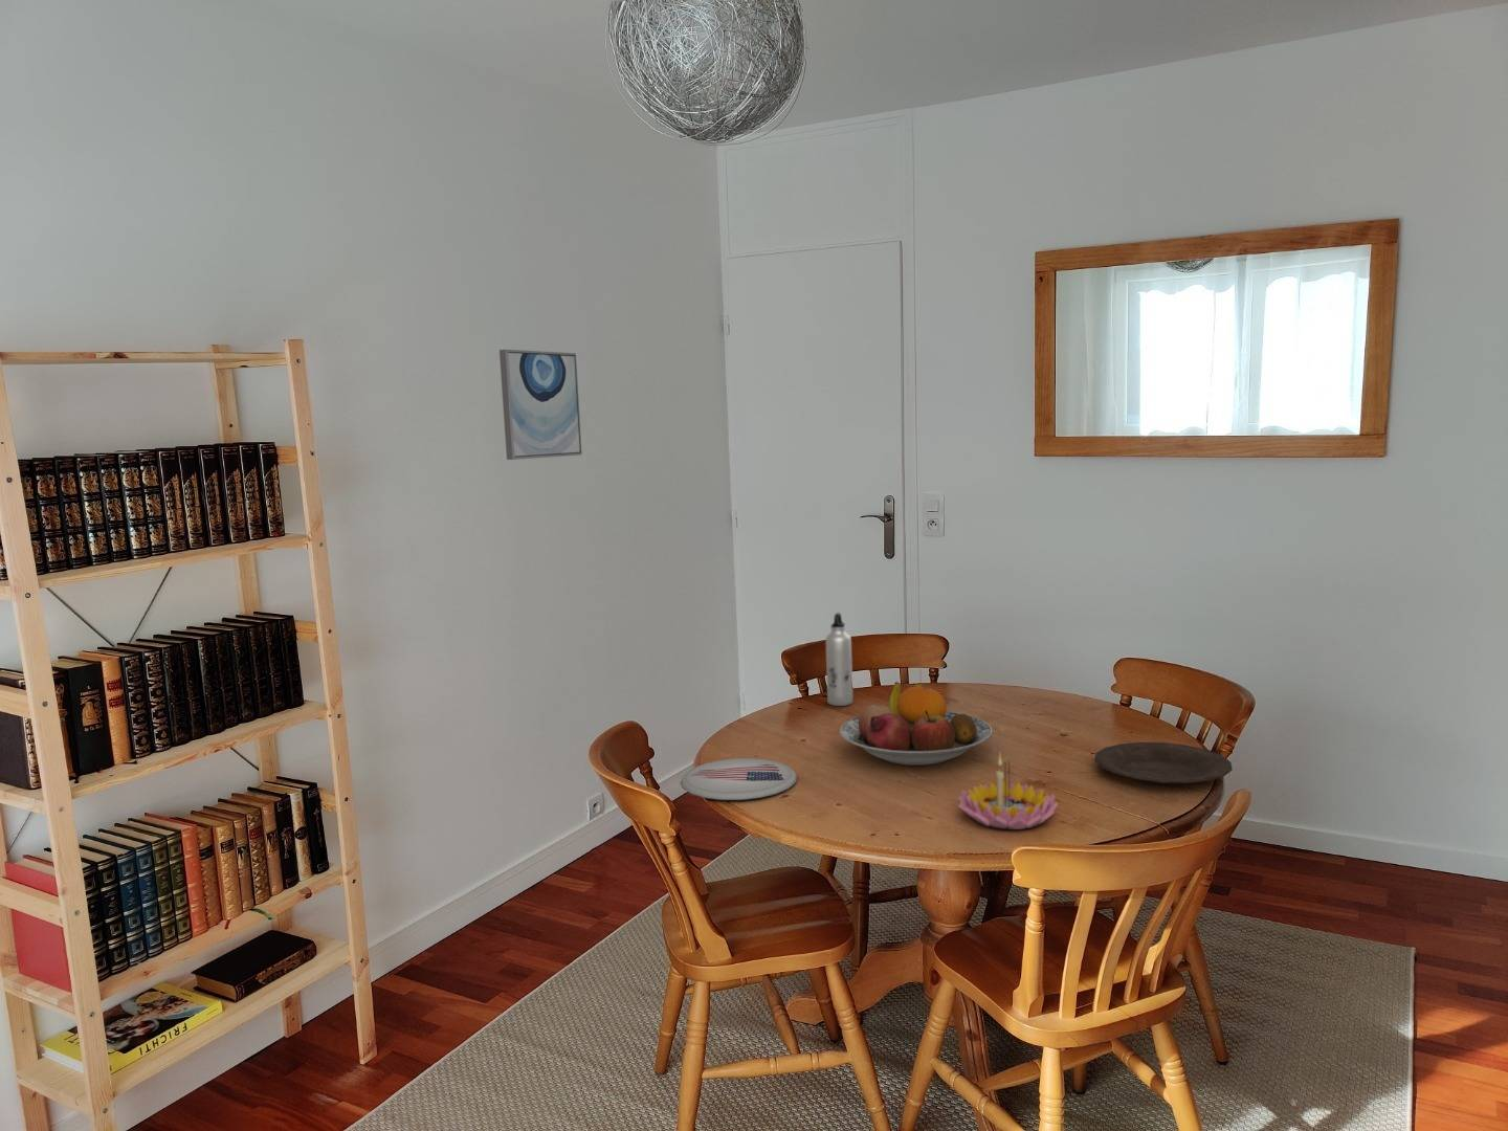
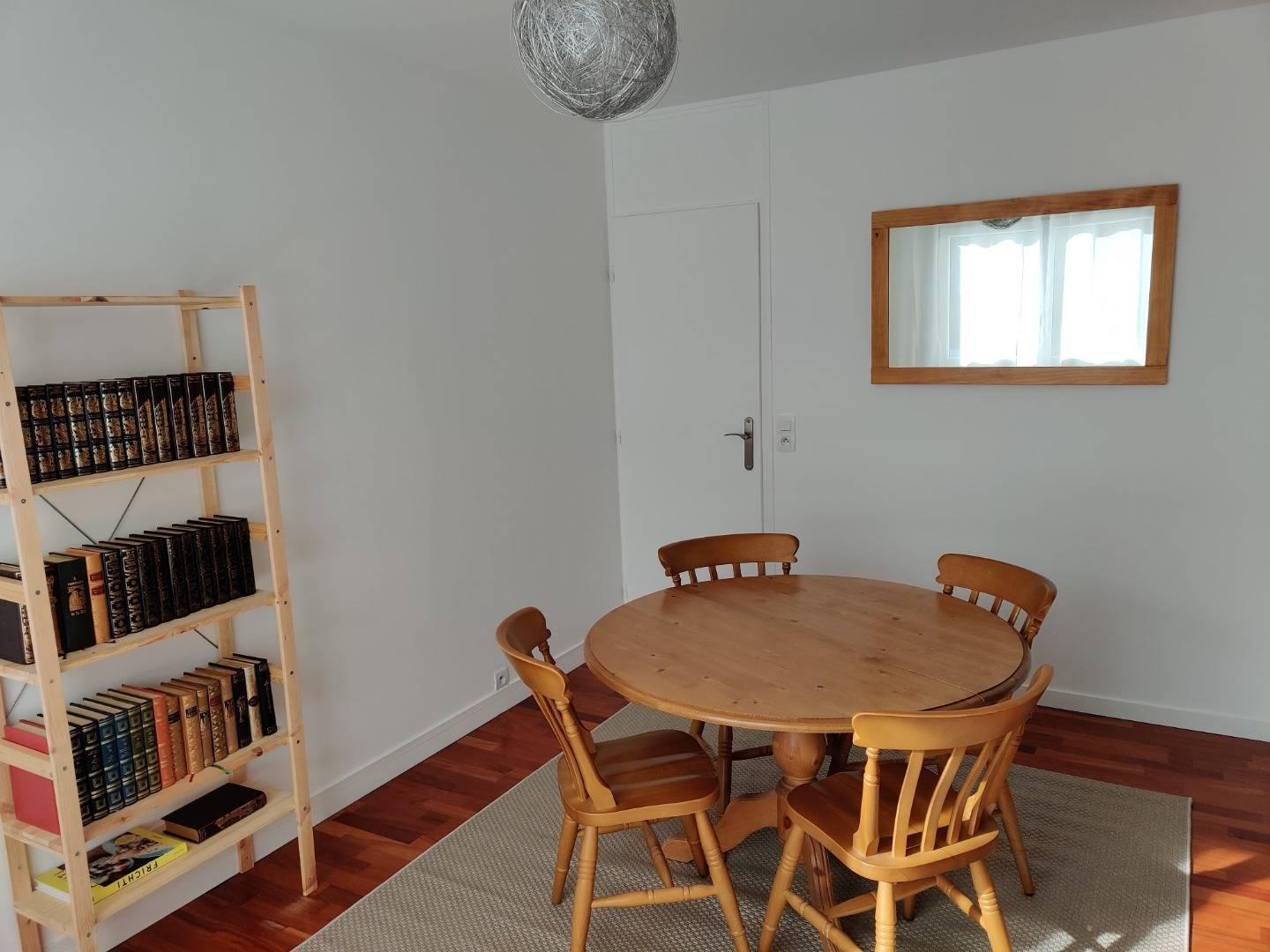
- fruit bowl (914, 722)
- water bottle (838, 658)
- candle holder (1008, 783)
- wall art (543, 404)
- plate (739, 776)
- plate (1161, 766)
